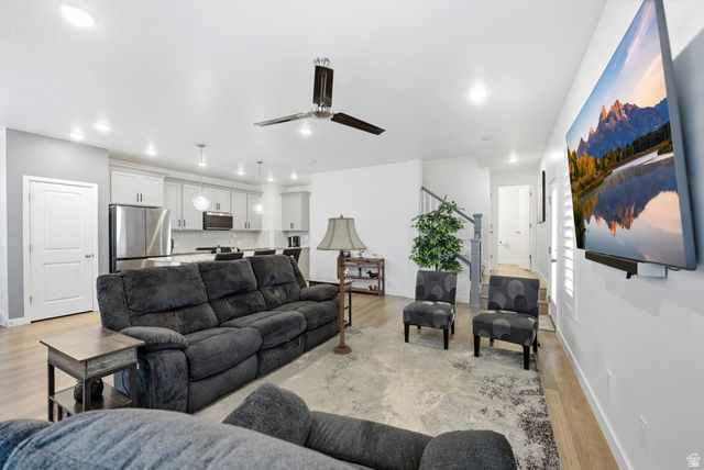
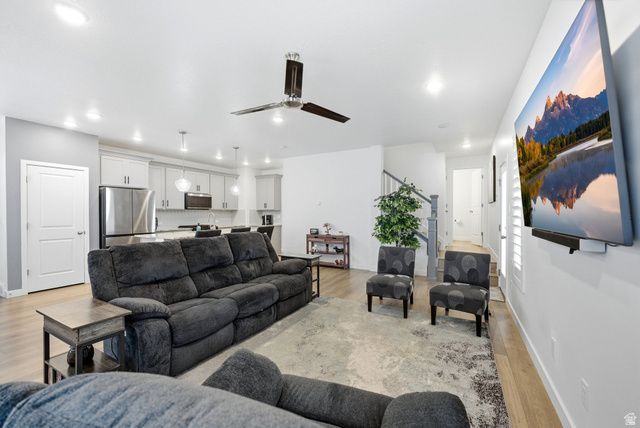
- floor lamp (341, 281)
